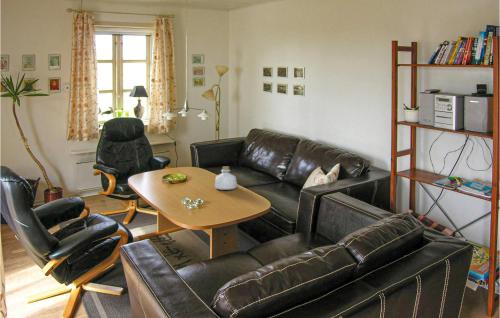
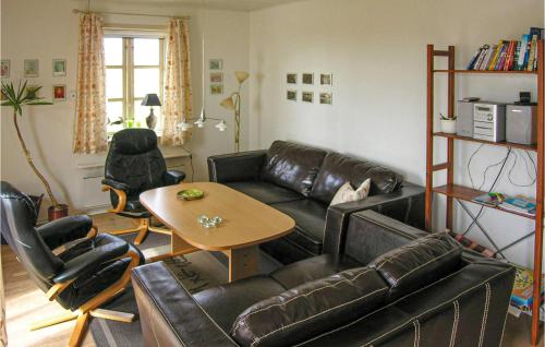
- bottle (225, 177)
